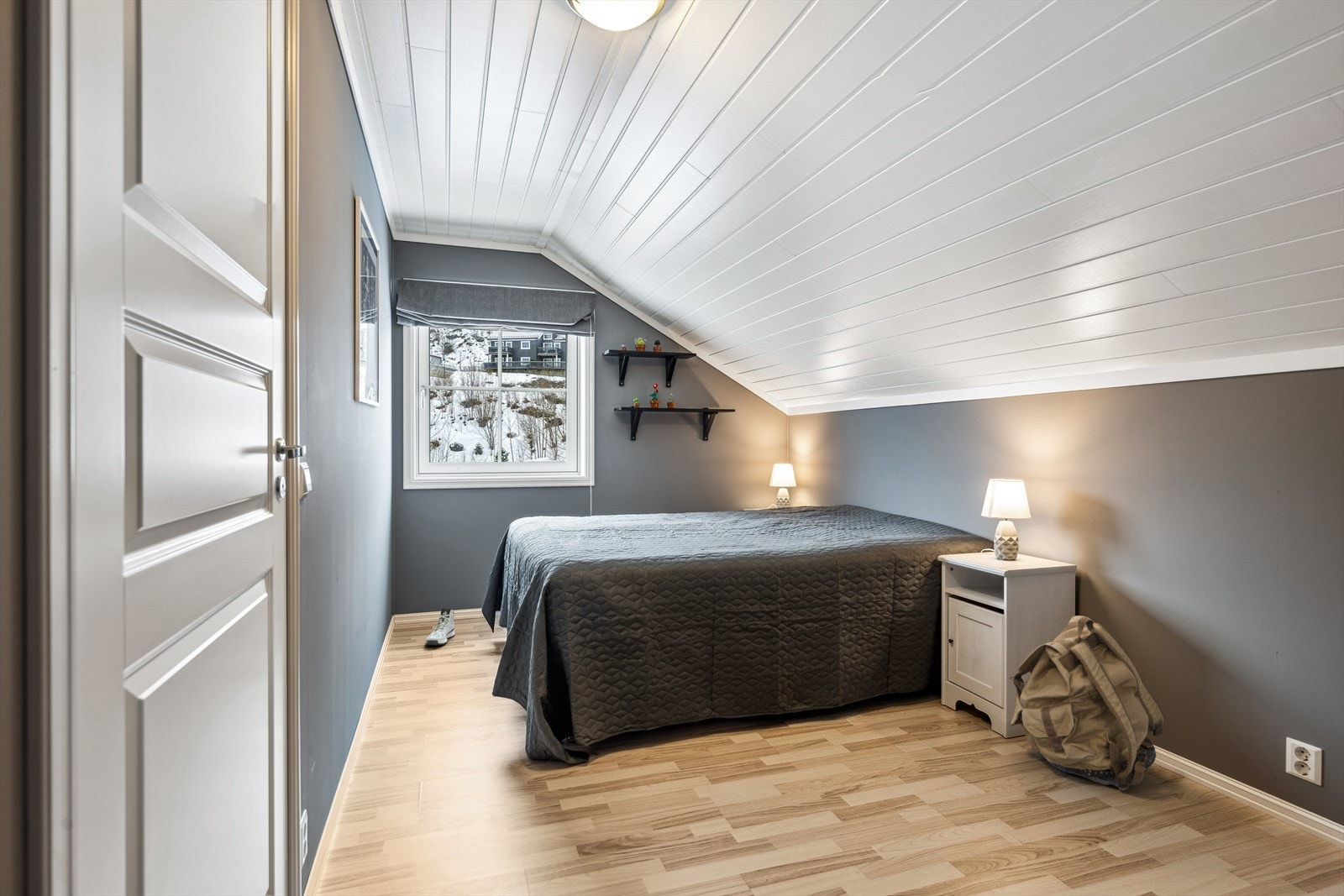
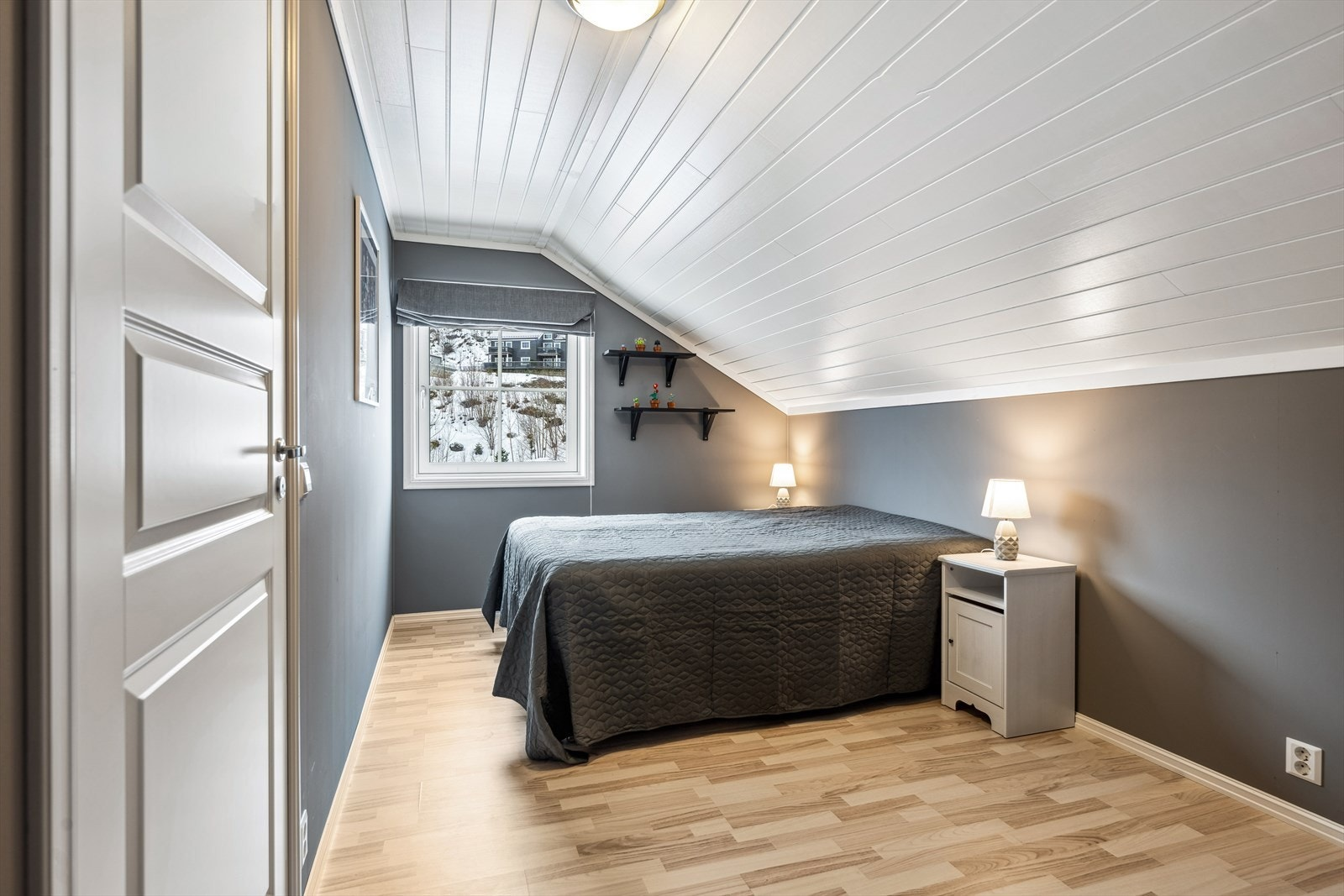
- backpack (1093, 689)
- sneaker (439, 625)
